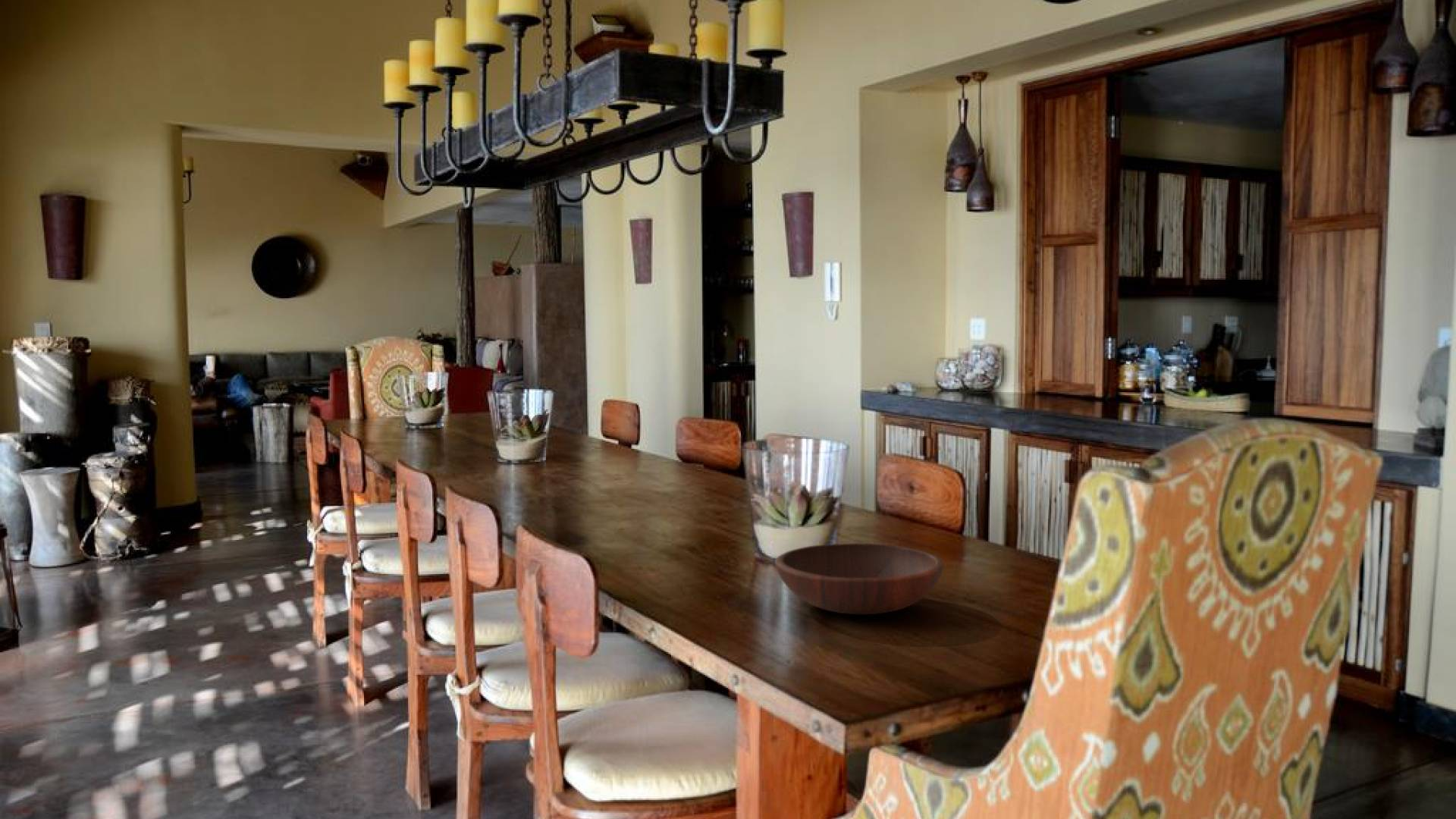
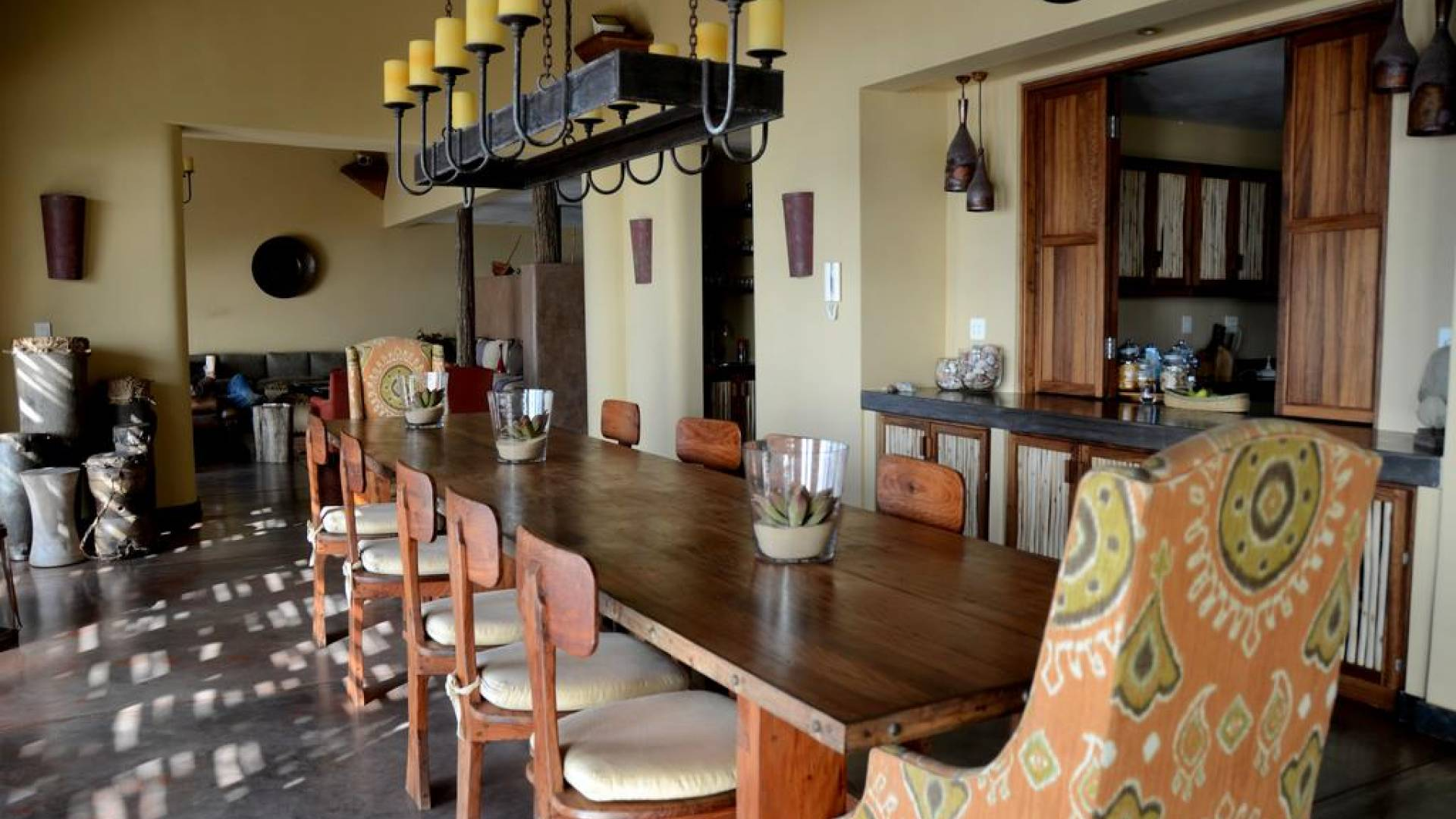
- wooden bowl (858, 583)
